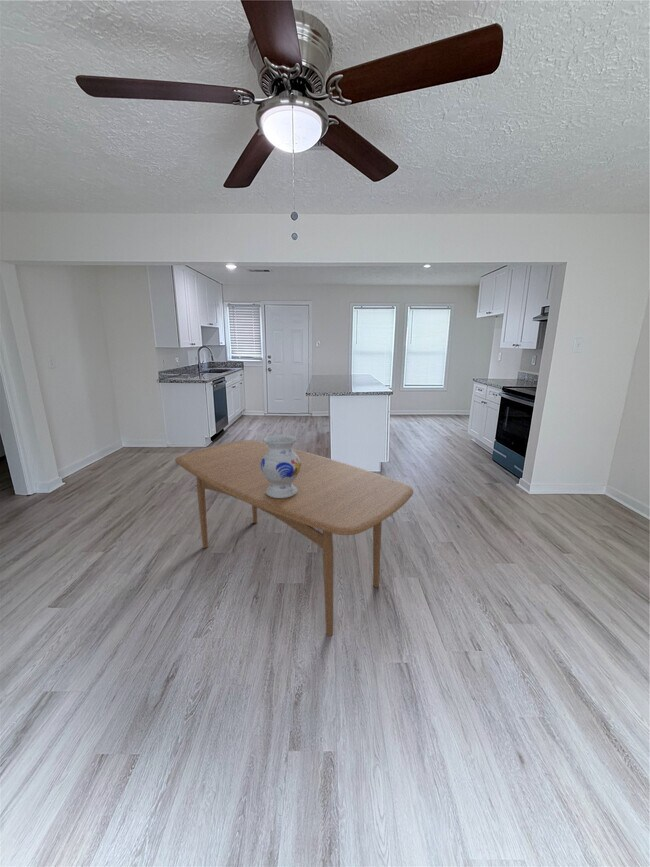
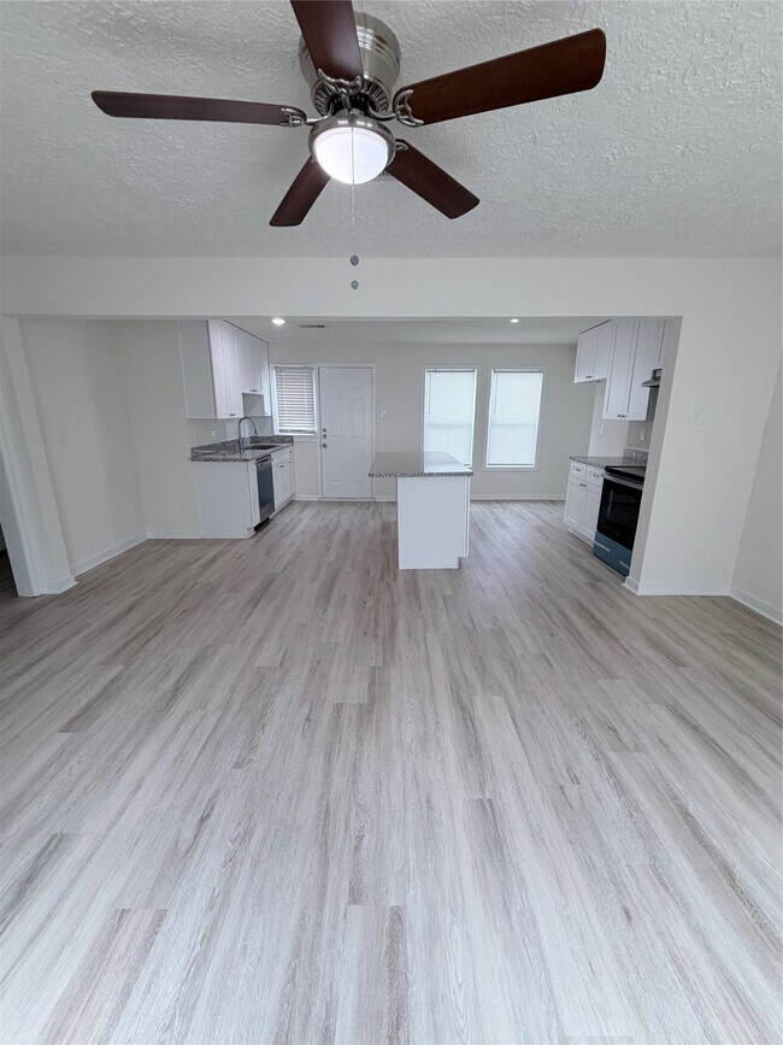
- vase (281, 465)
- dining table (282, 519)
